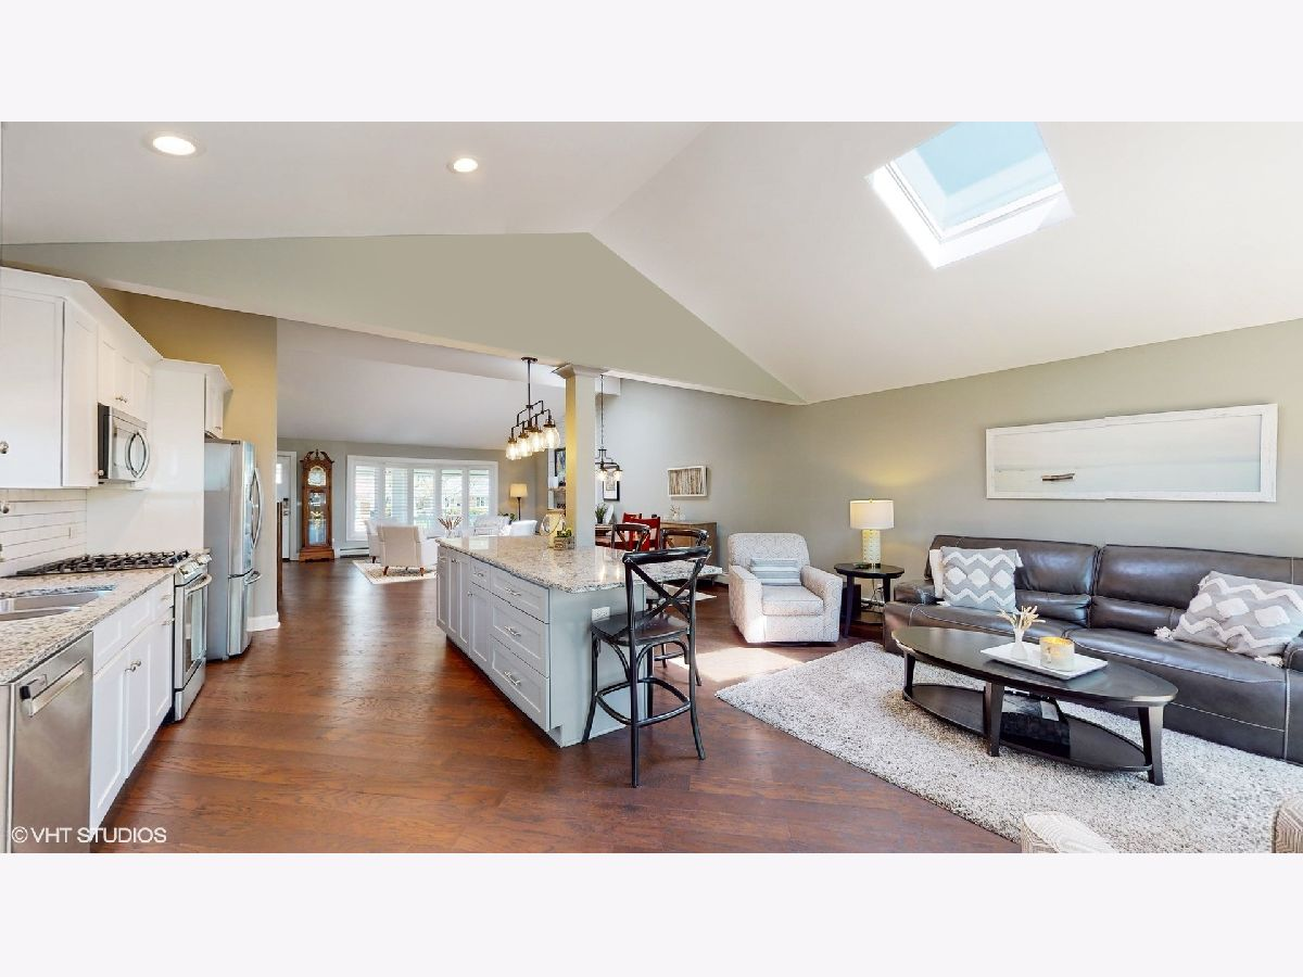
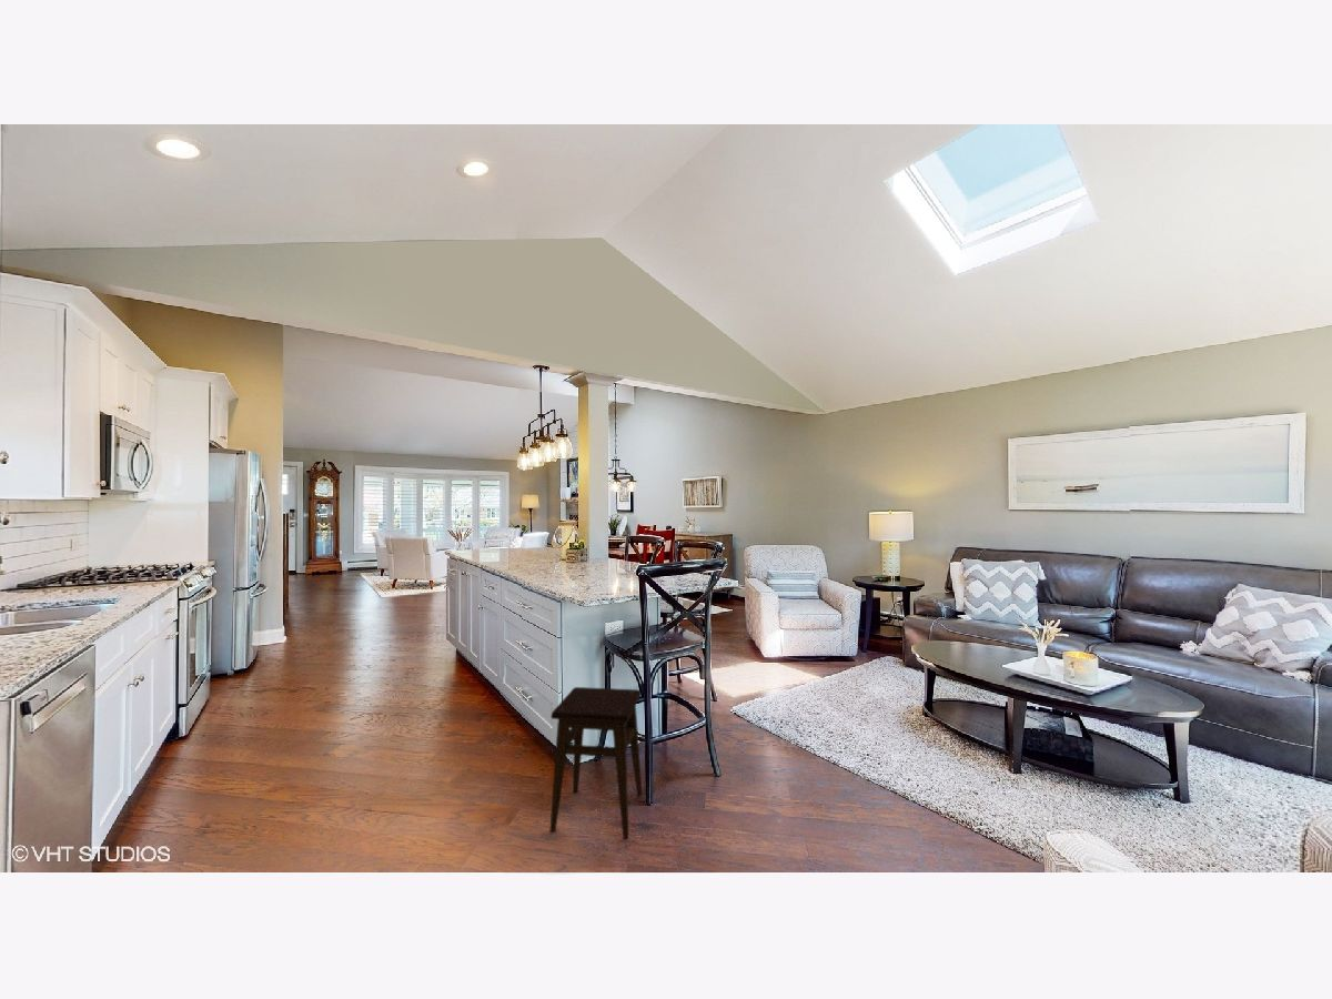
+ stool (598, 755)
